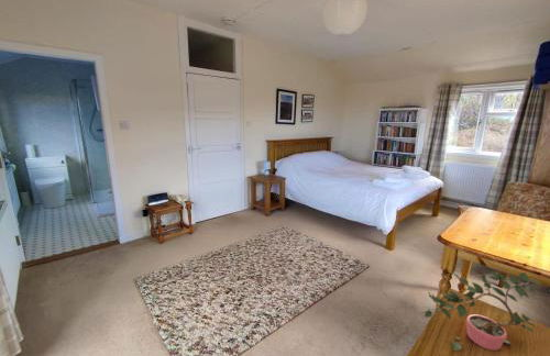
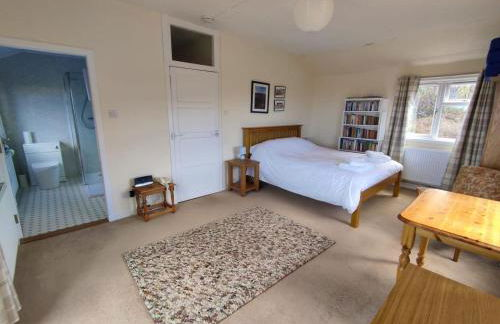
- potted plant (474, 304)
